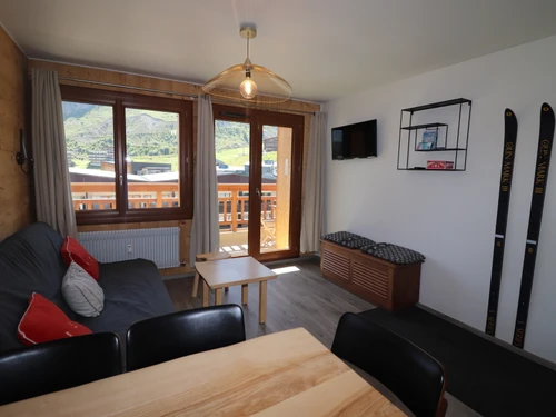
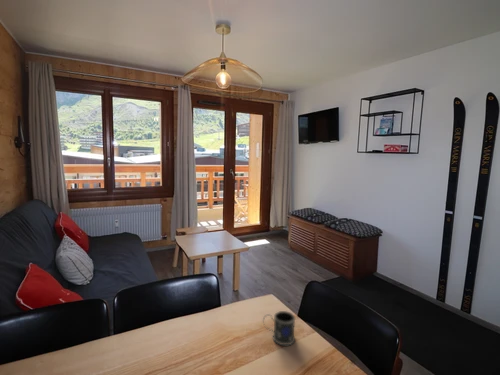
+ mug (279, 326)
